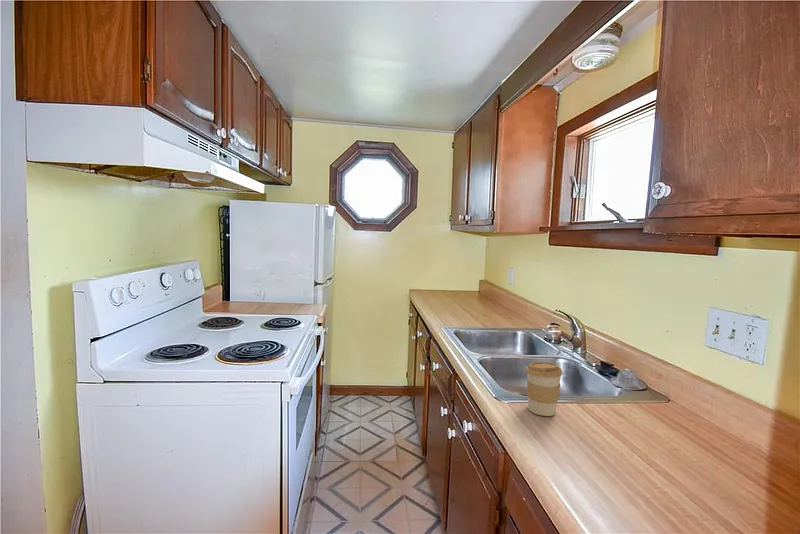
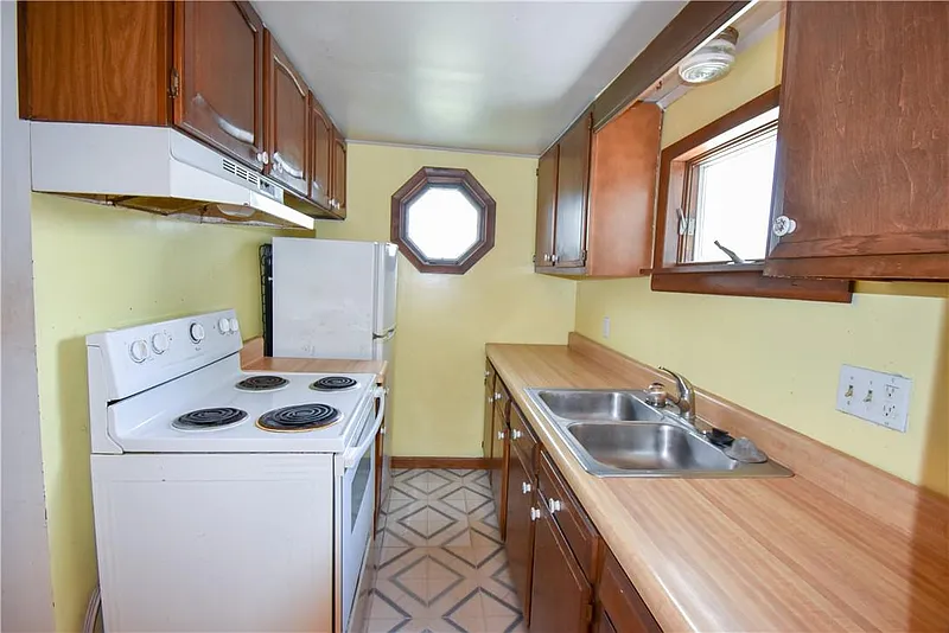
- coffee cup (542, 386)
